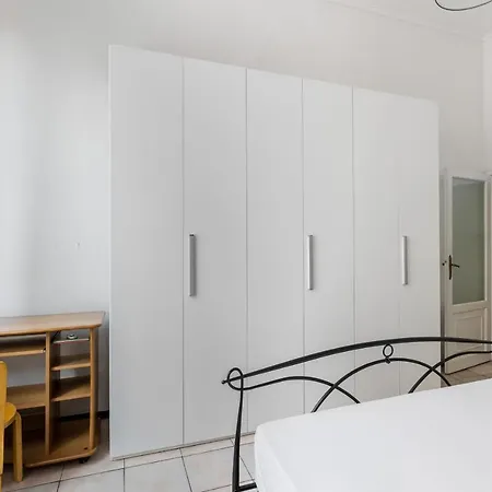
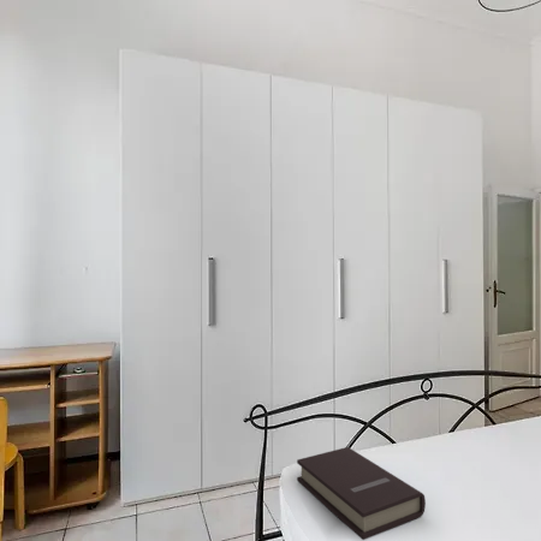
+ book (356, 484)
